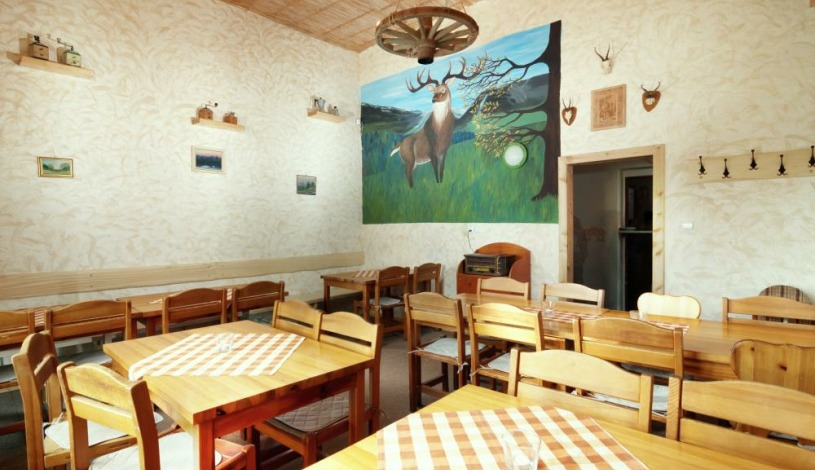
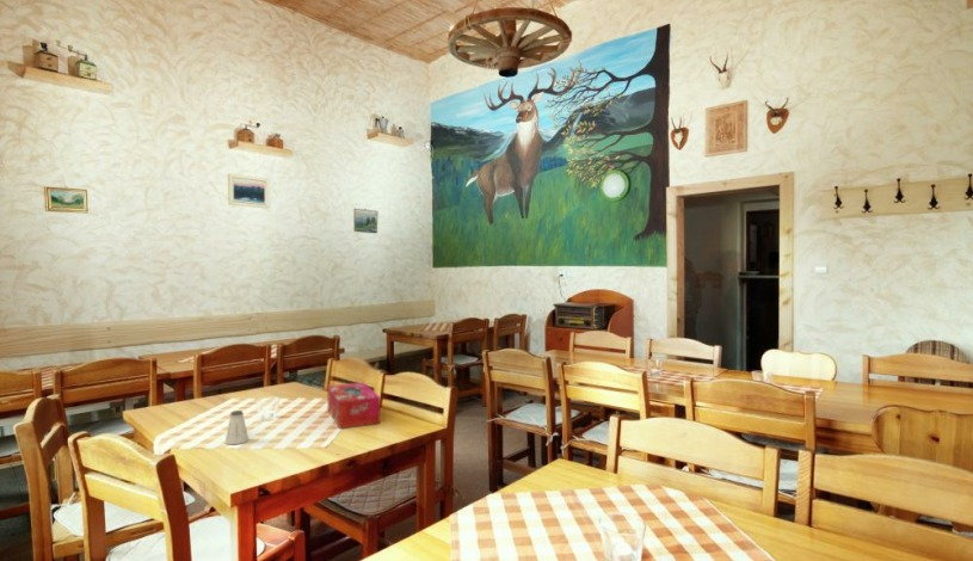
+ saltshaker (236, 426)
+ tissue box (352, 403)
